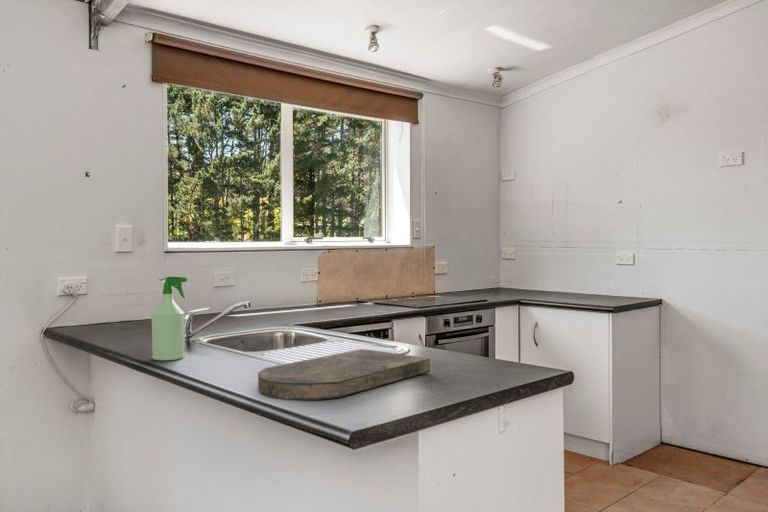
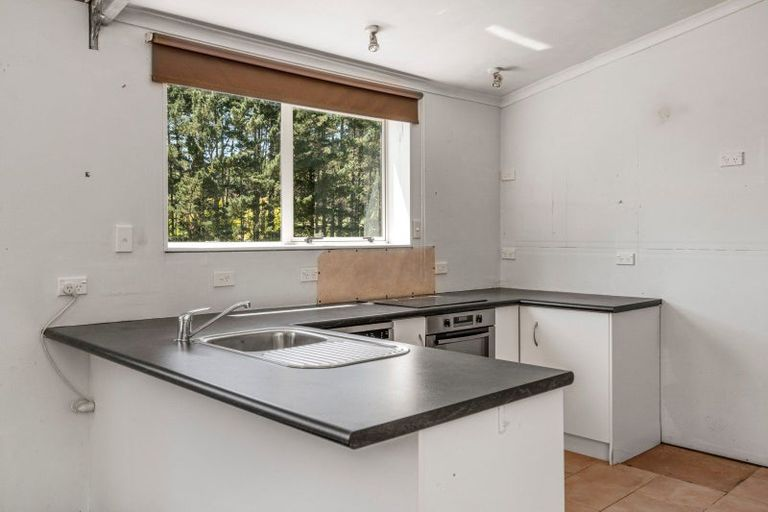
- spray bottle (168, 317)
- cutting board (338, 372)
